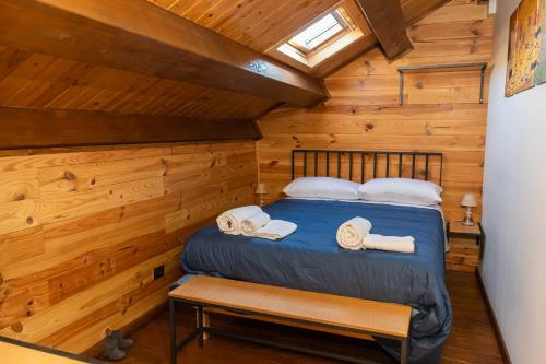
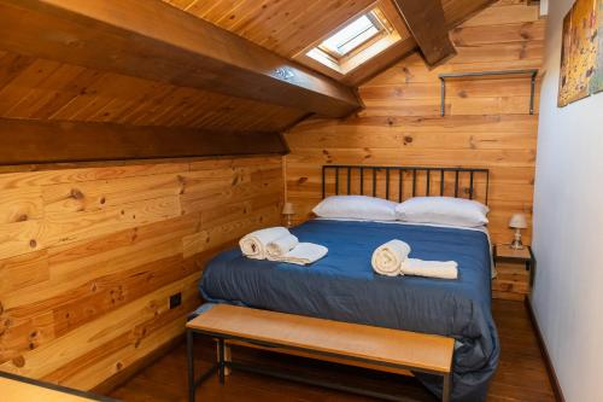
- boots (117, 343)
